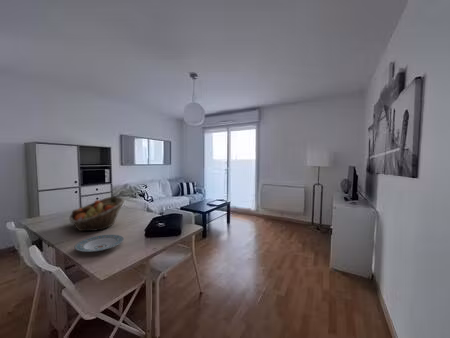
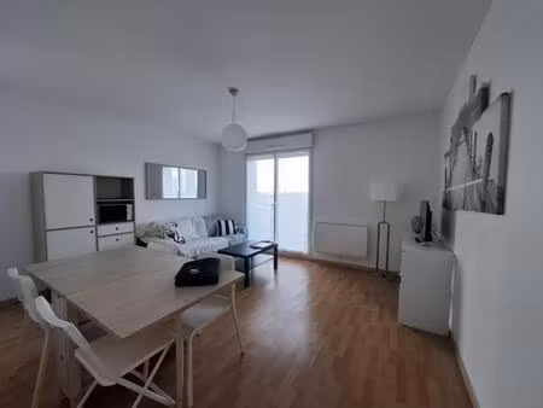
- fruit basket (98, 212)
- plate (100, 244)
